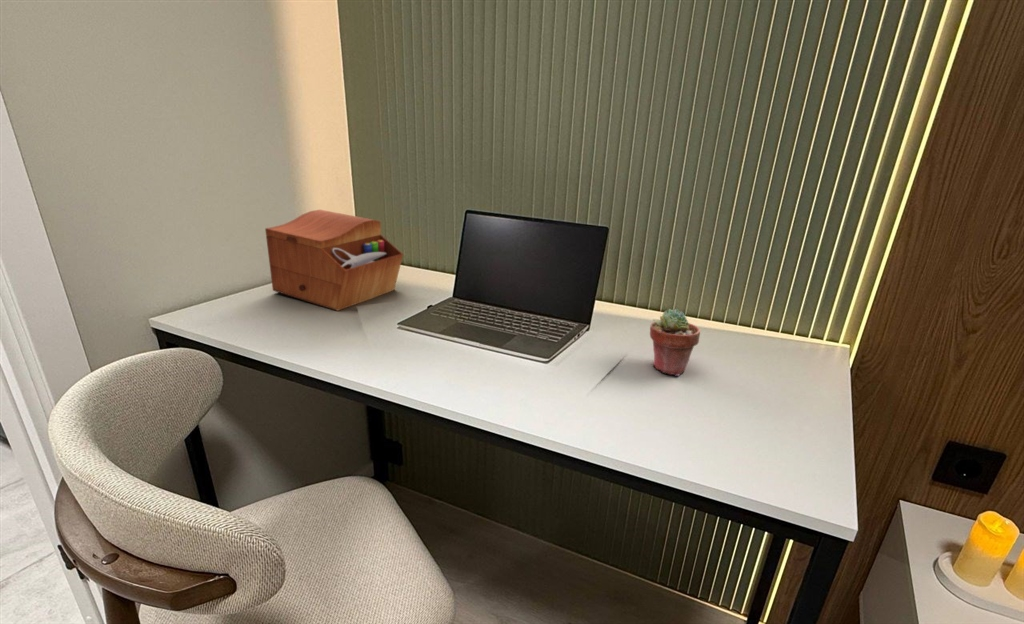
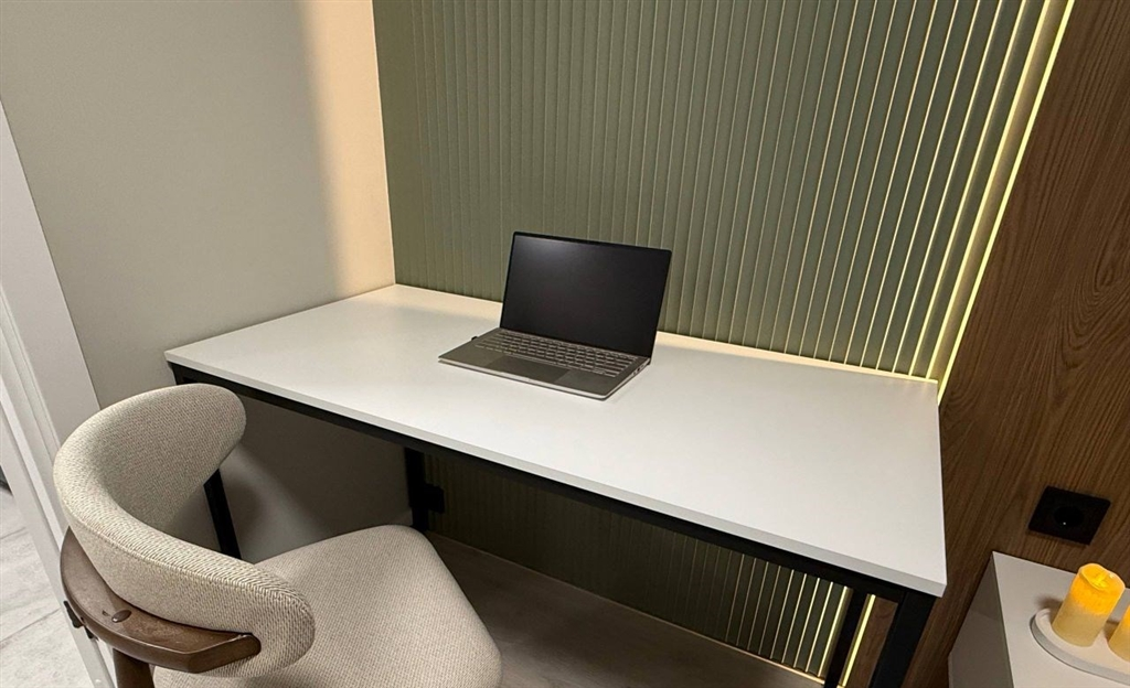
- potted succulent (673, 339)
- sewing box (334, 257)
